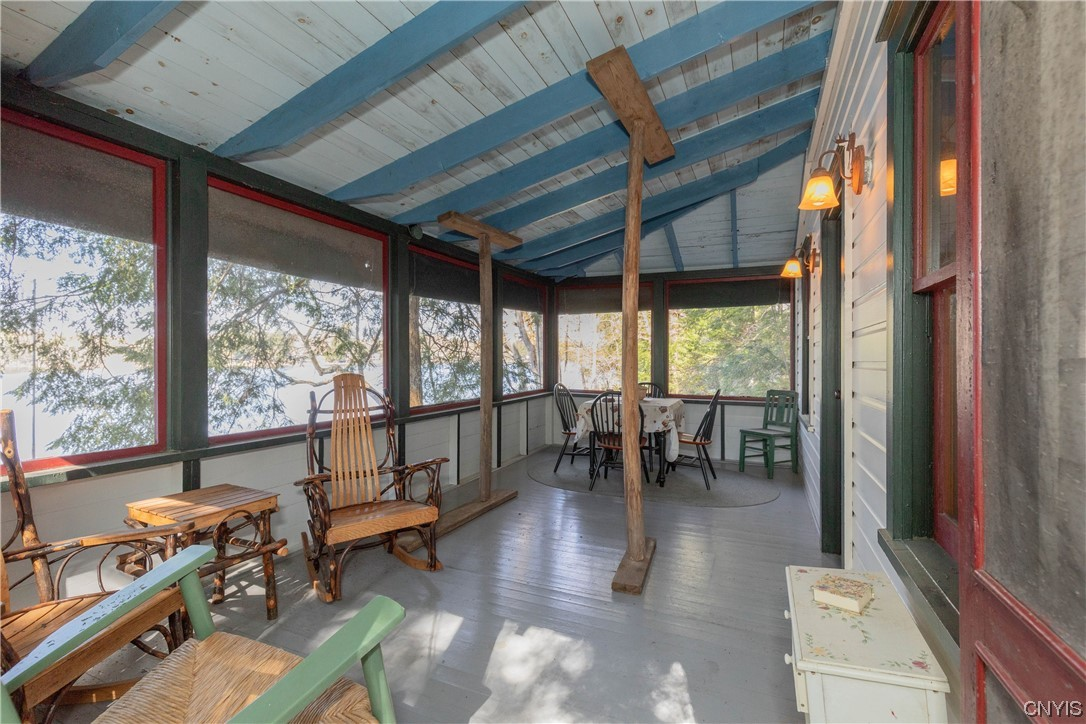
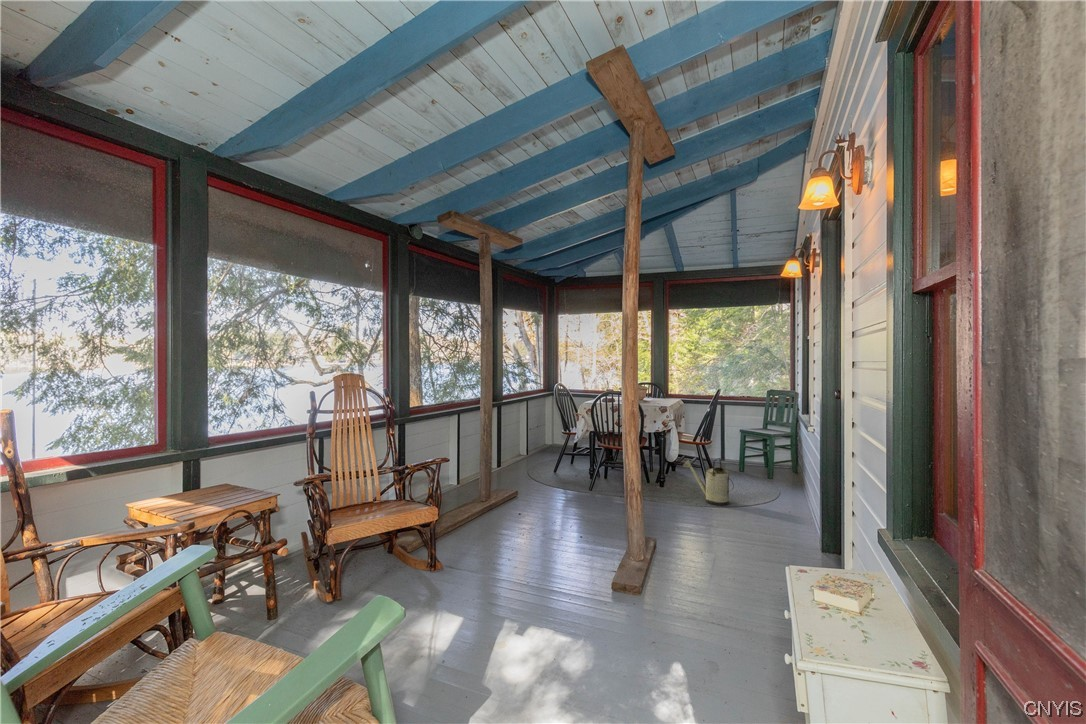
+ watering can (707, 479)
